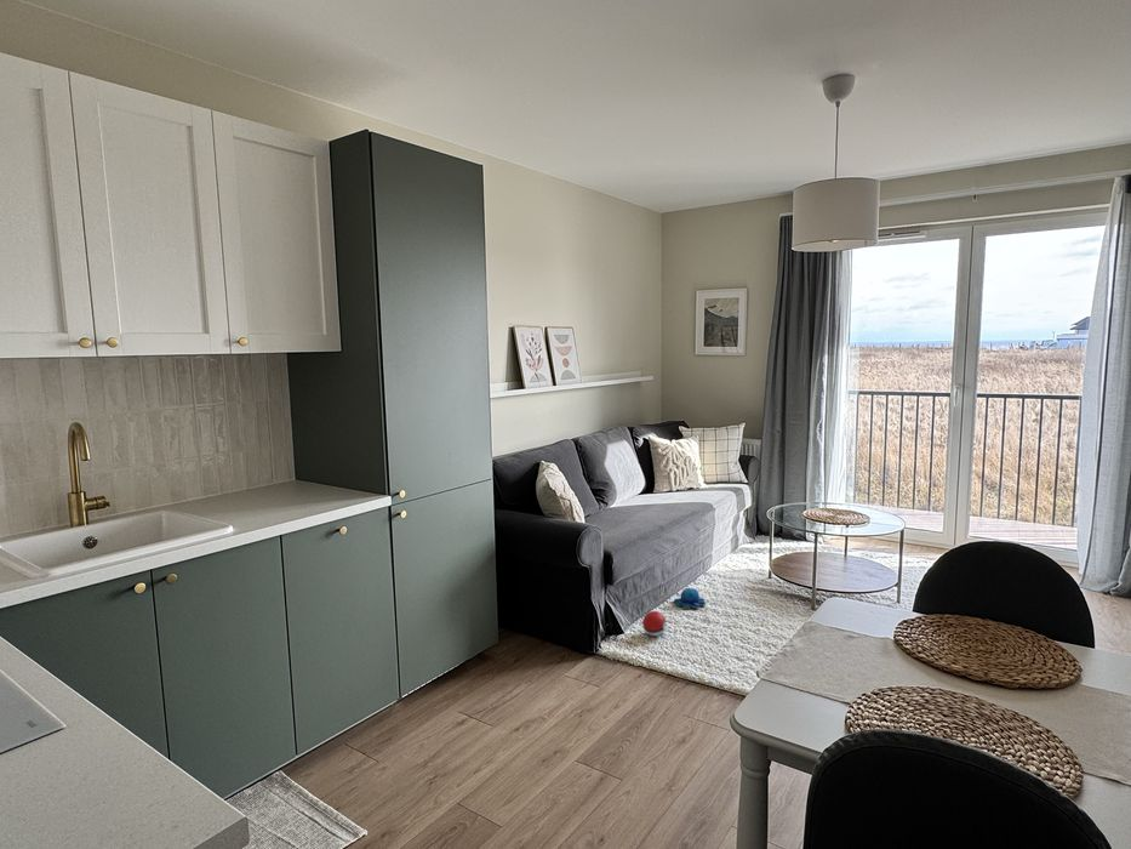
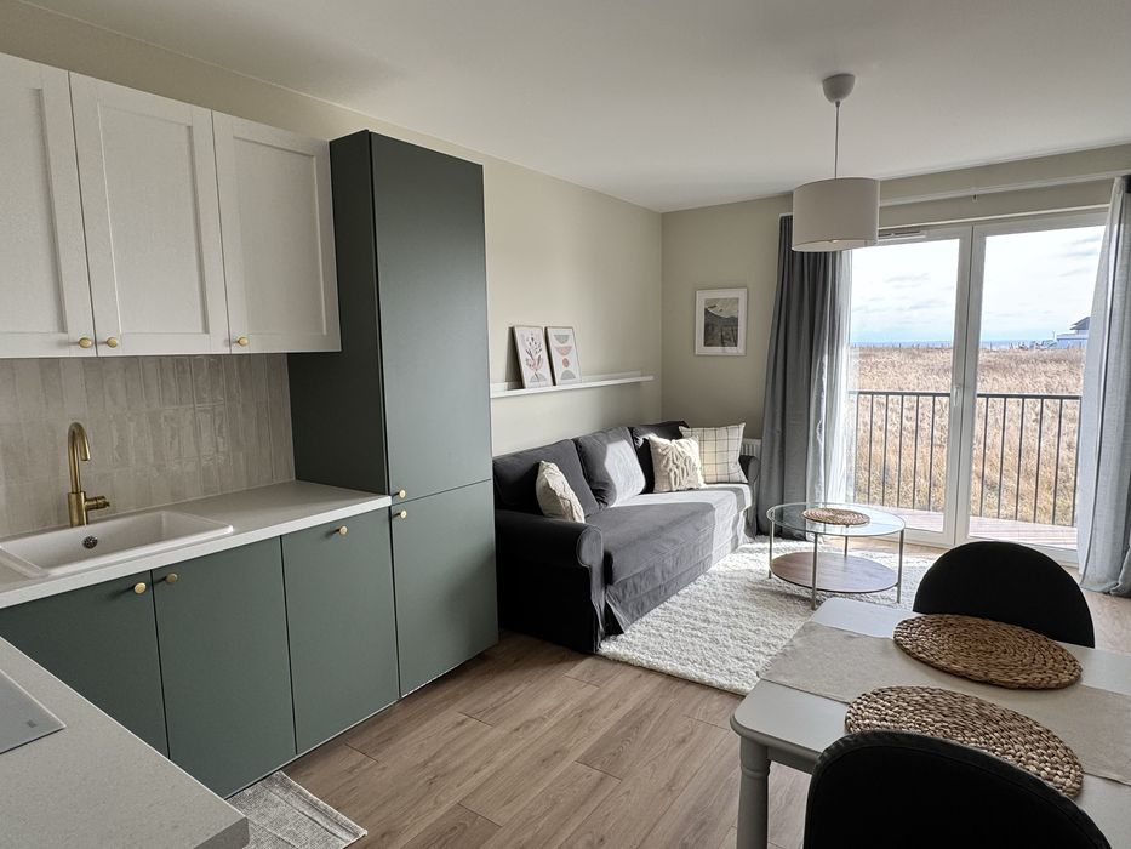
- ball (653, 623)
- plush toy (689, 596)
